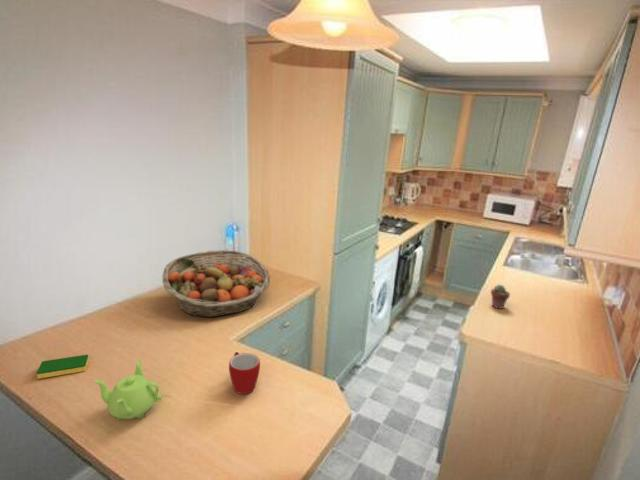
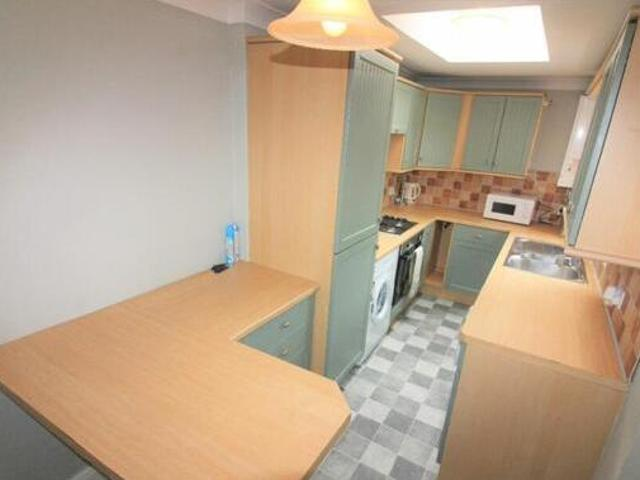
- dish sponge (64, 366)
- potted succulent (499, 295)
- teapot (129, 394)
- fruit basket (218, 282)
- mug (242, 371)
